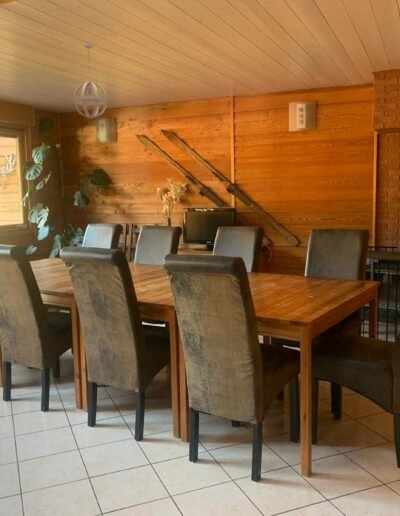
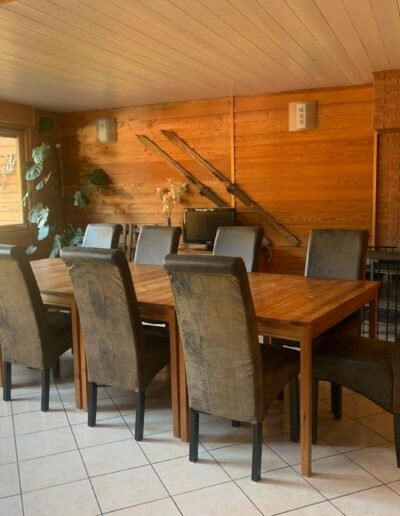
- pendant light (89, 82)
